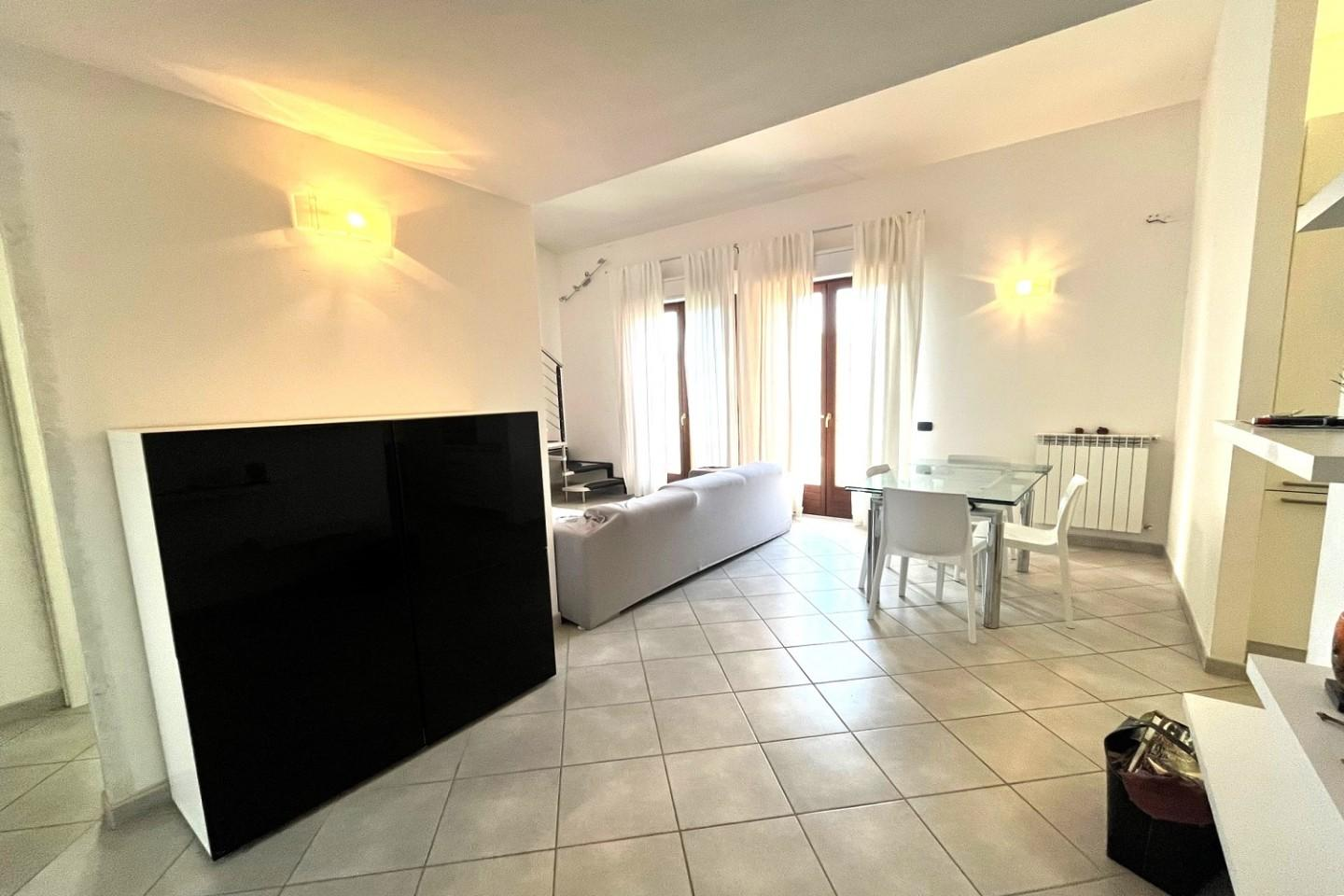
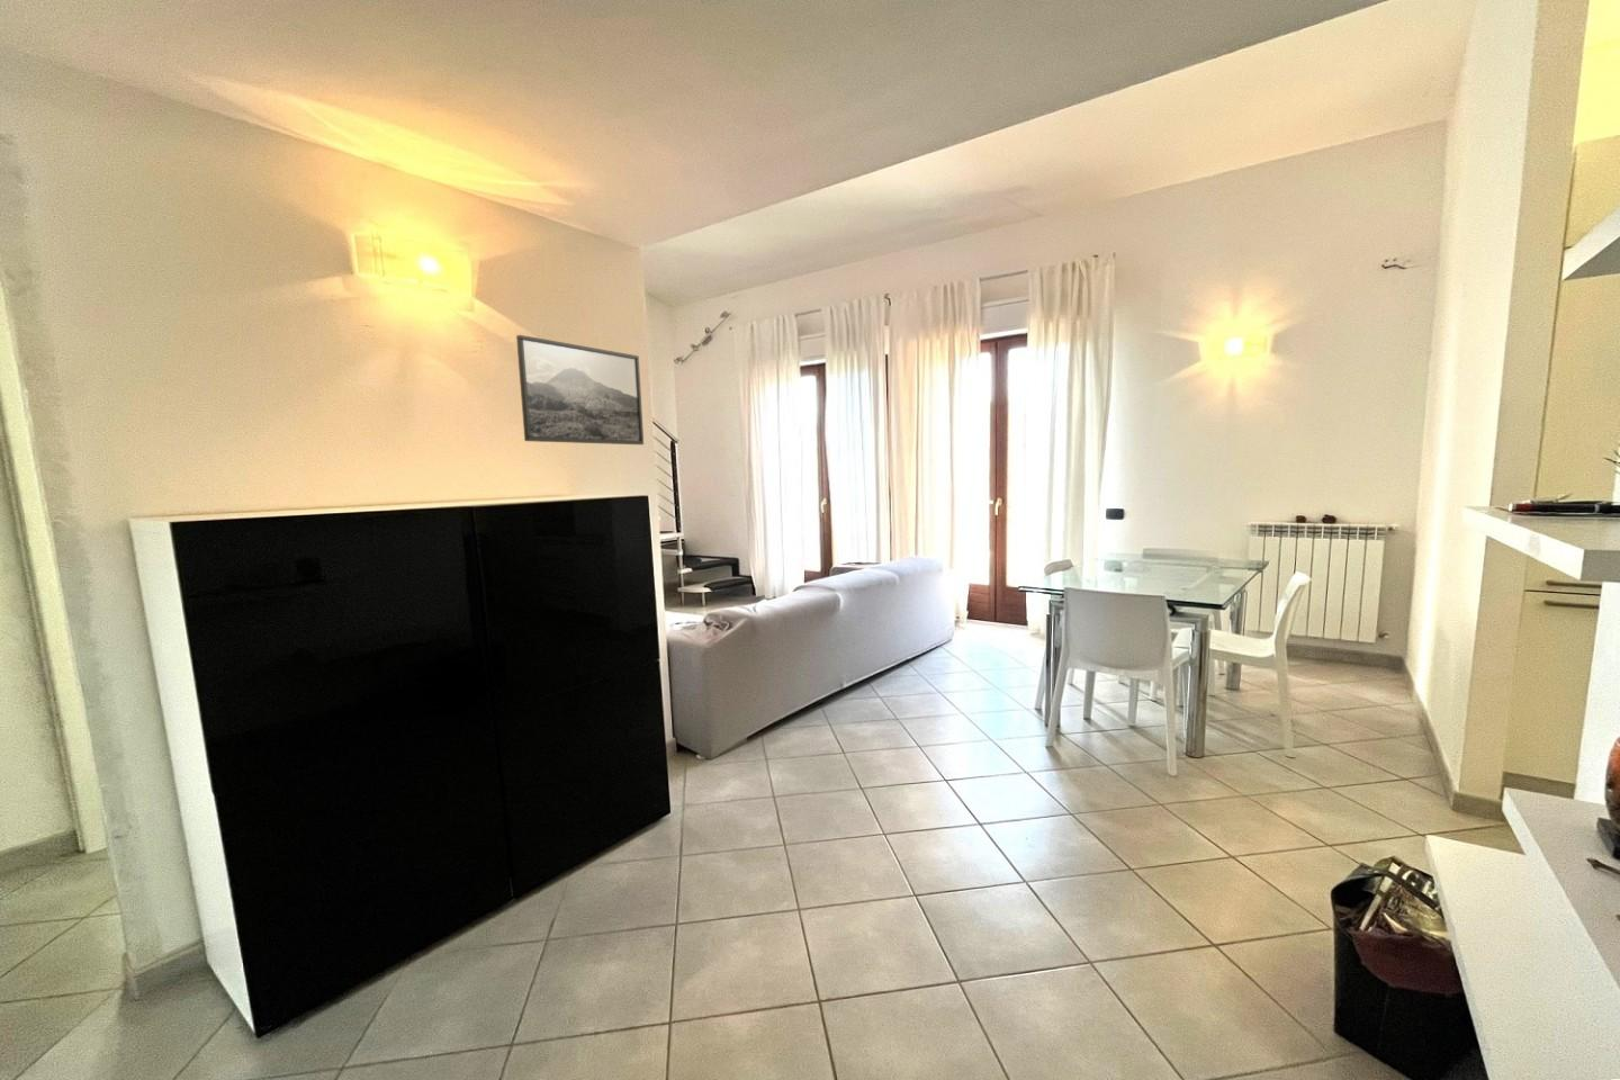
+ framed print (586, 395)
